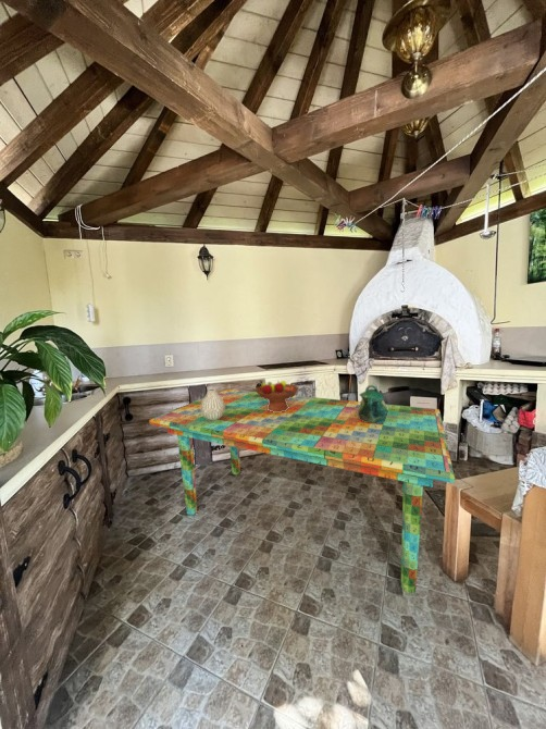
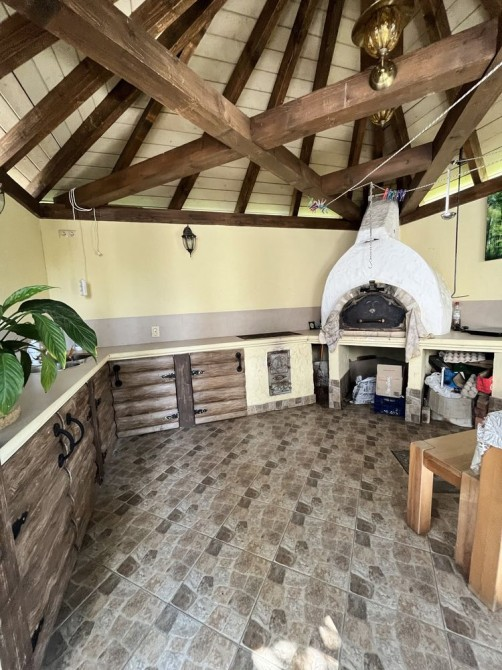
- ceramic pitcher (372, 403)
- dining table (298, 459)
- fruit bowl (277, 394)
- vase (212, 404)
